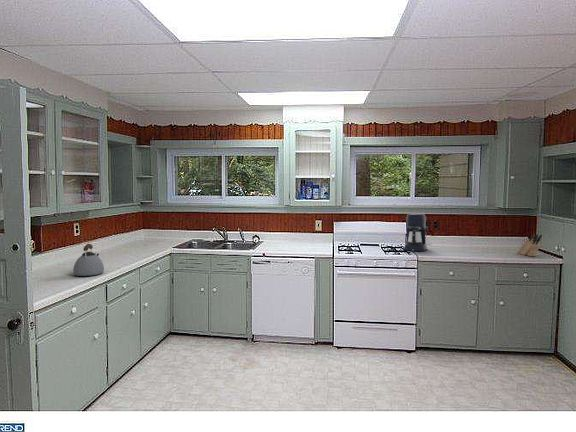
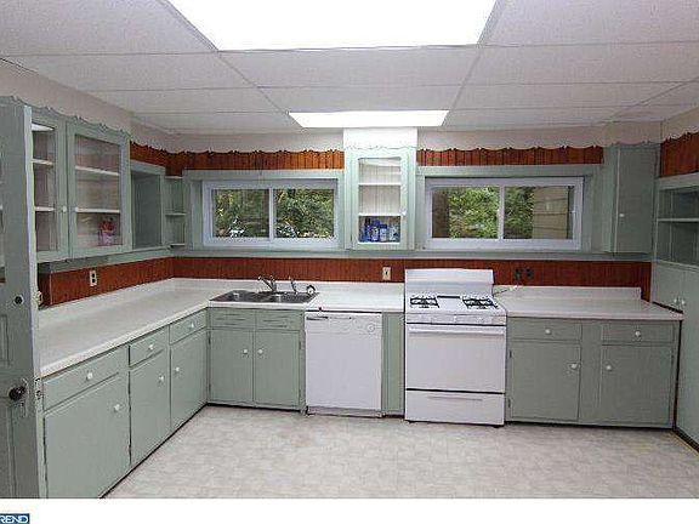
- coffee maker (416, 231)
- kettle (90, 258)
- knife block (530, 243)
